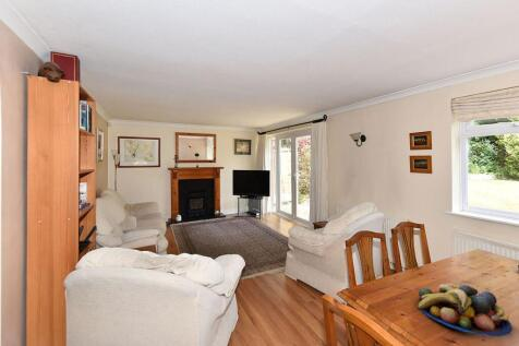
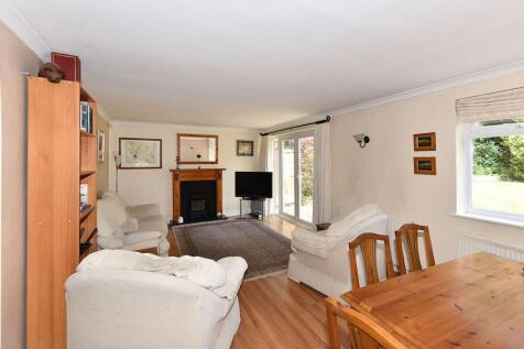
- fruit bowl (460, 300)
